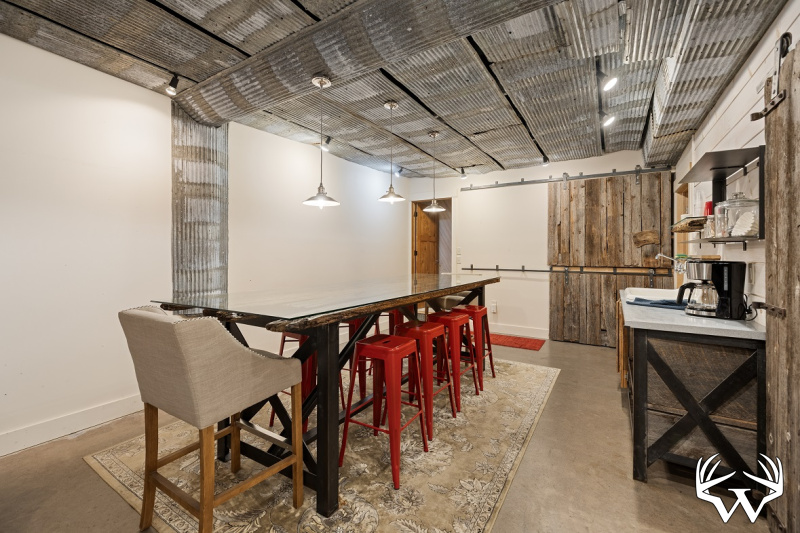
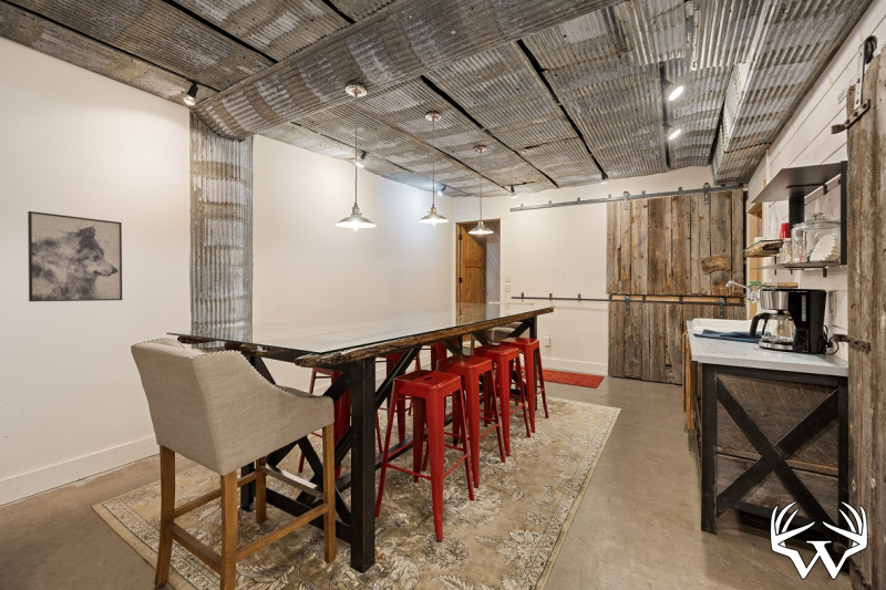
+ wall art (78, 259)
